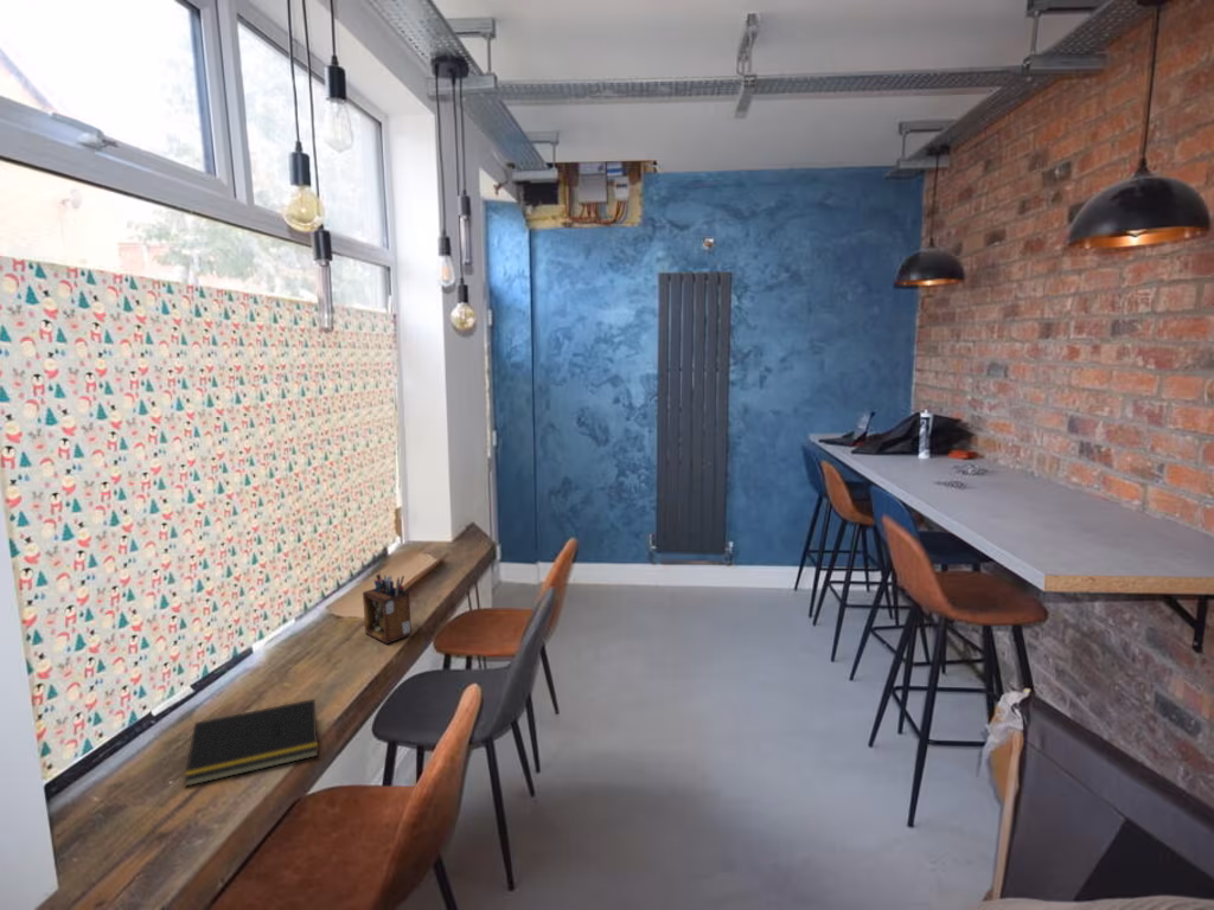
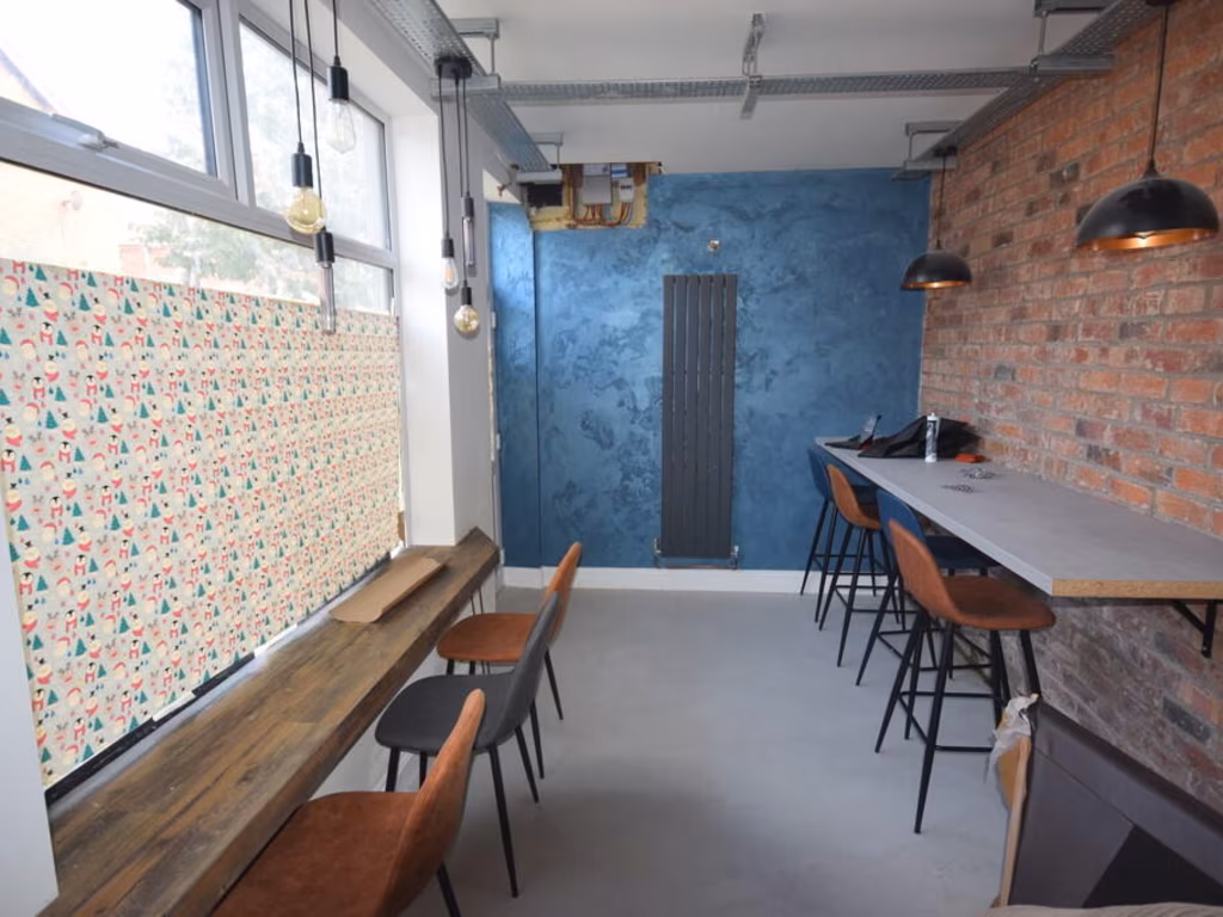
- notepad (255, 738)
- desk organizer (386, 604)
